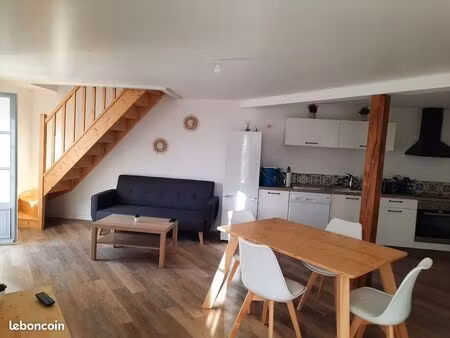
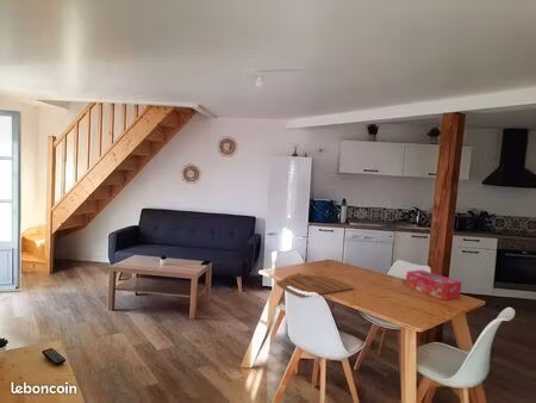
+ cutting board (308, 281)
+ tissue box (432, 284)
